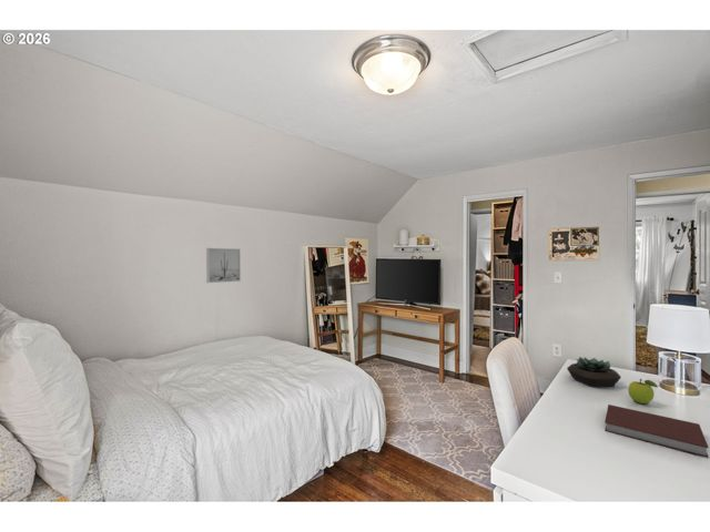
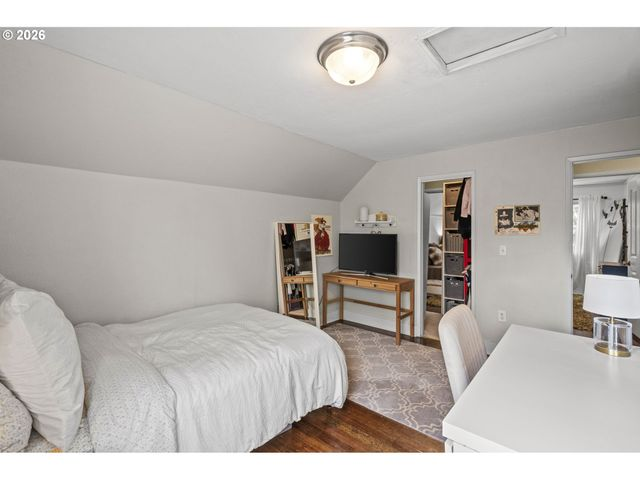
- notebook (651, 427)
- wall art (223, 265)
- succulent plant (592, 370)
- fruit (642, 390)
